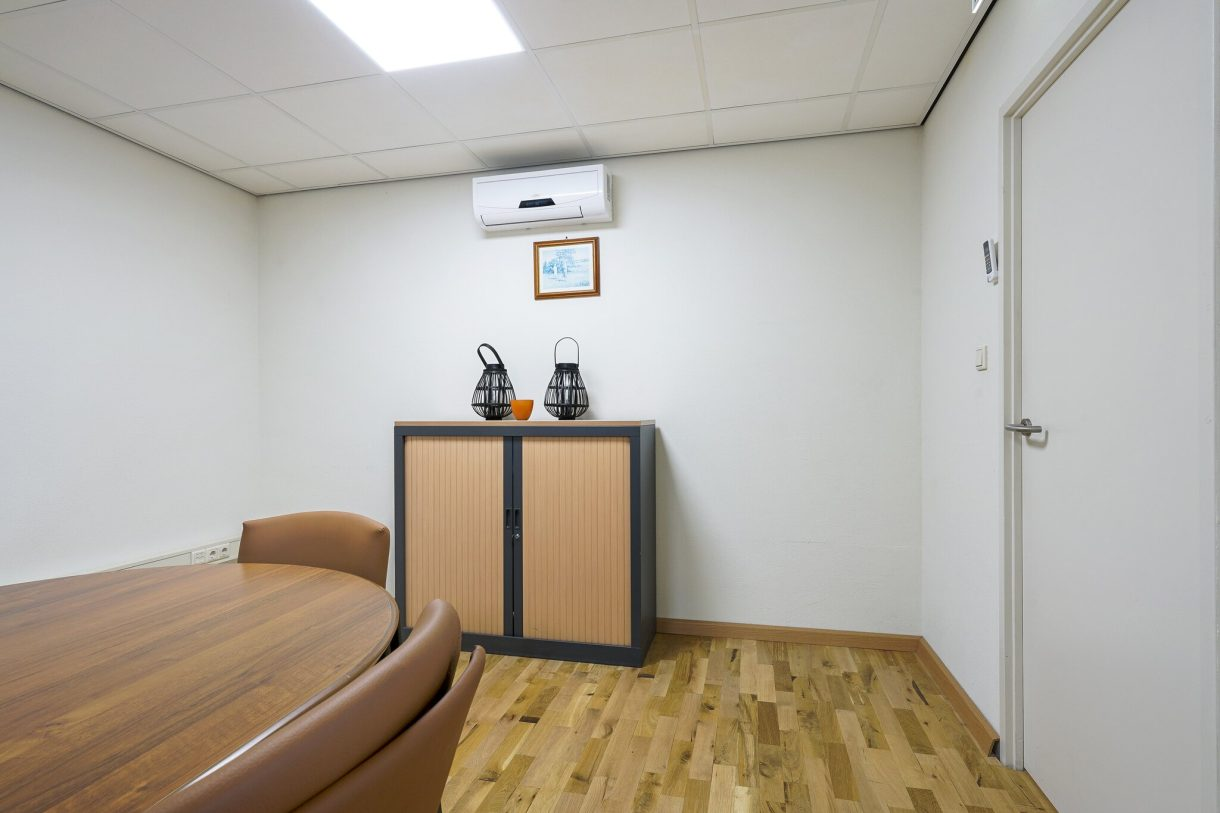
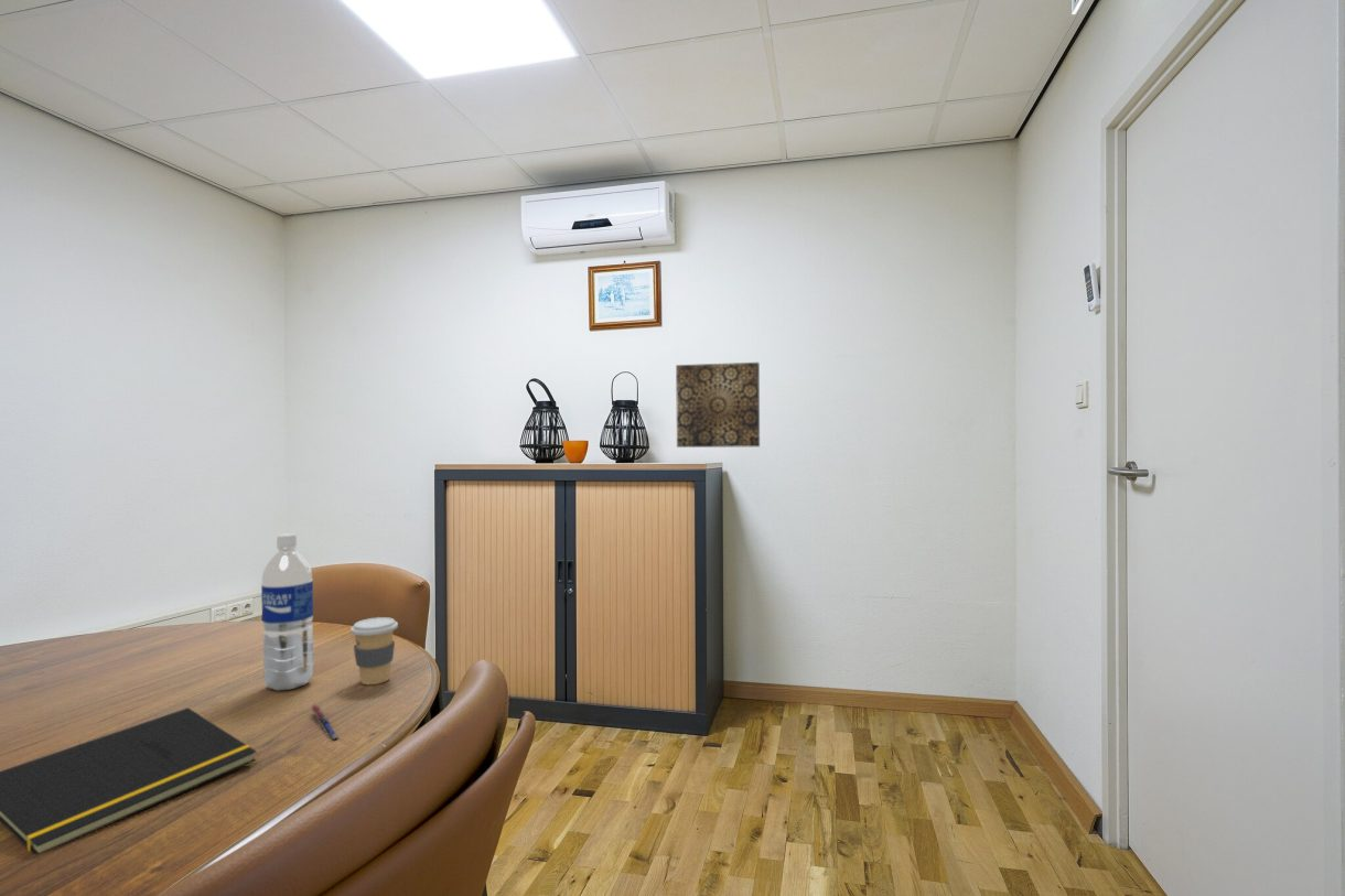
+ water bottle (288, 609)
+ notepad (125, 769)
+ wall art (717, 404)
+ coffee cup (375, 650)
+ pen (324, 721)
